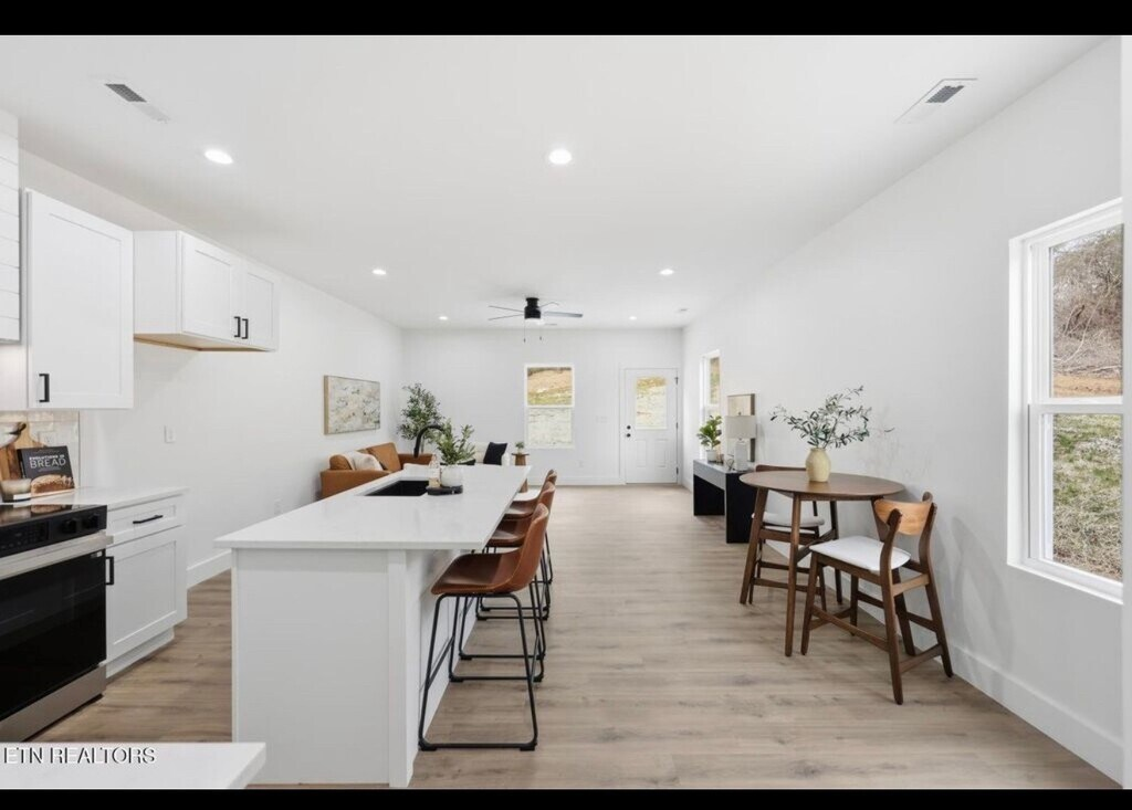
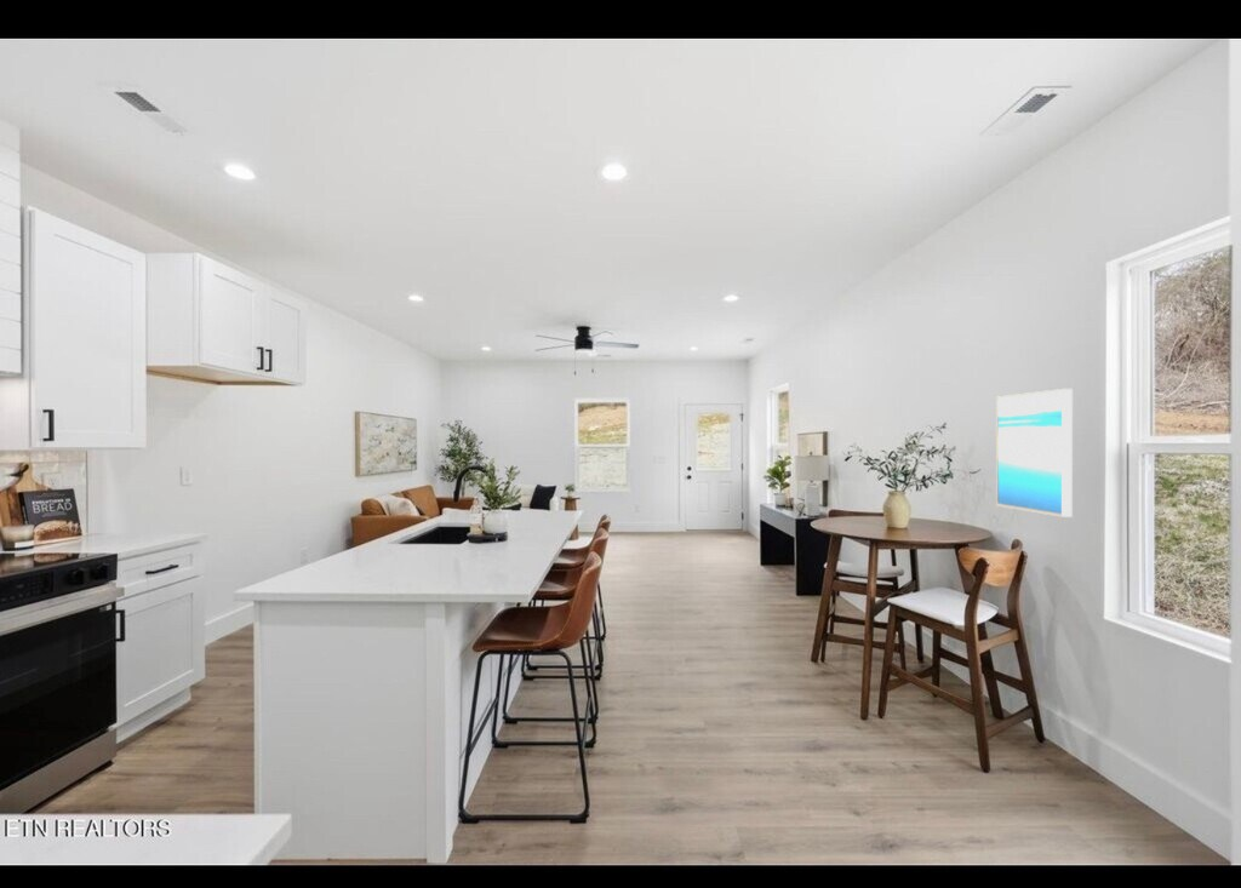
+ wall art (1030, 452)
